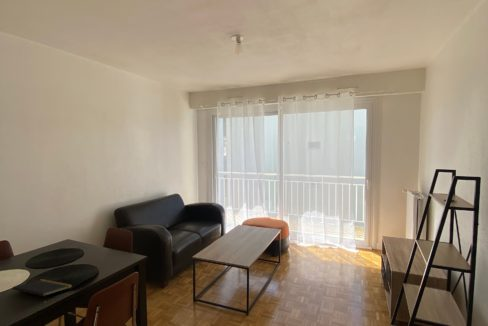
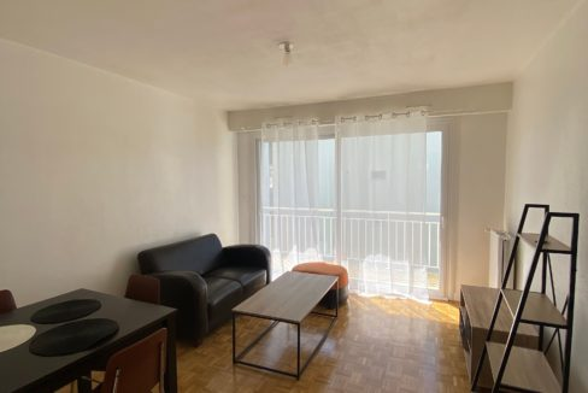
- notepad (43, 287)
